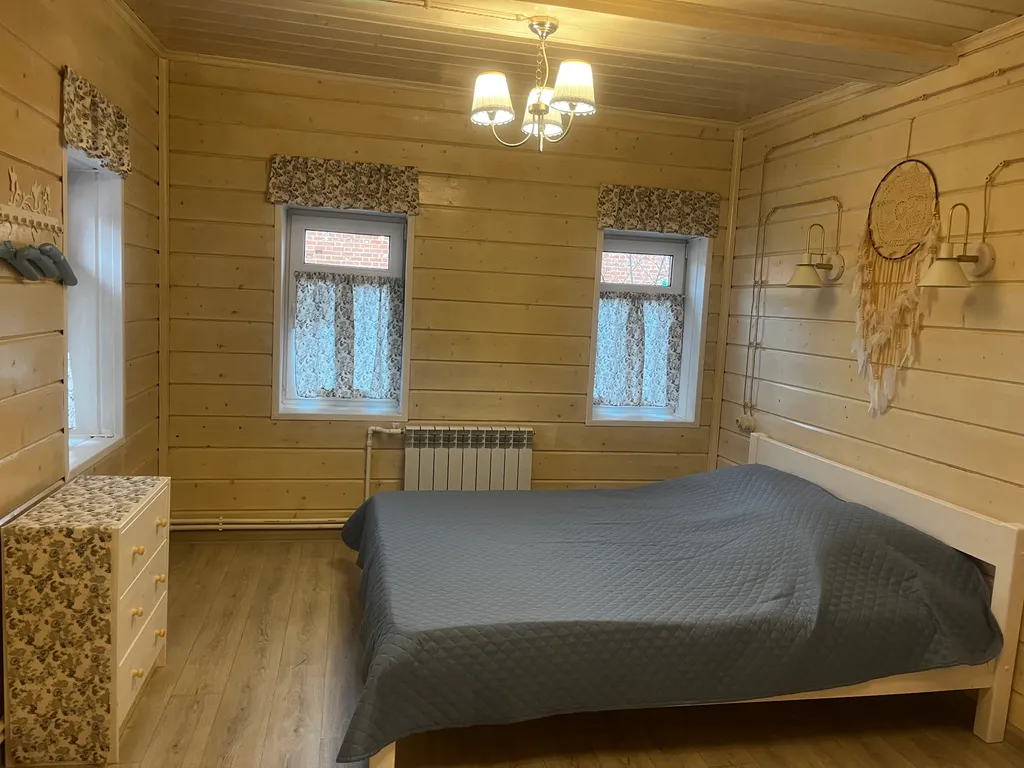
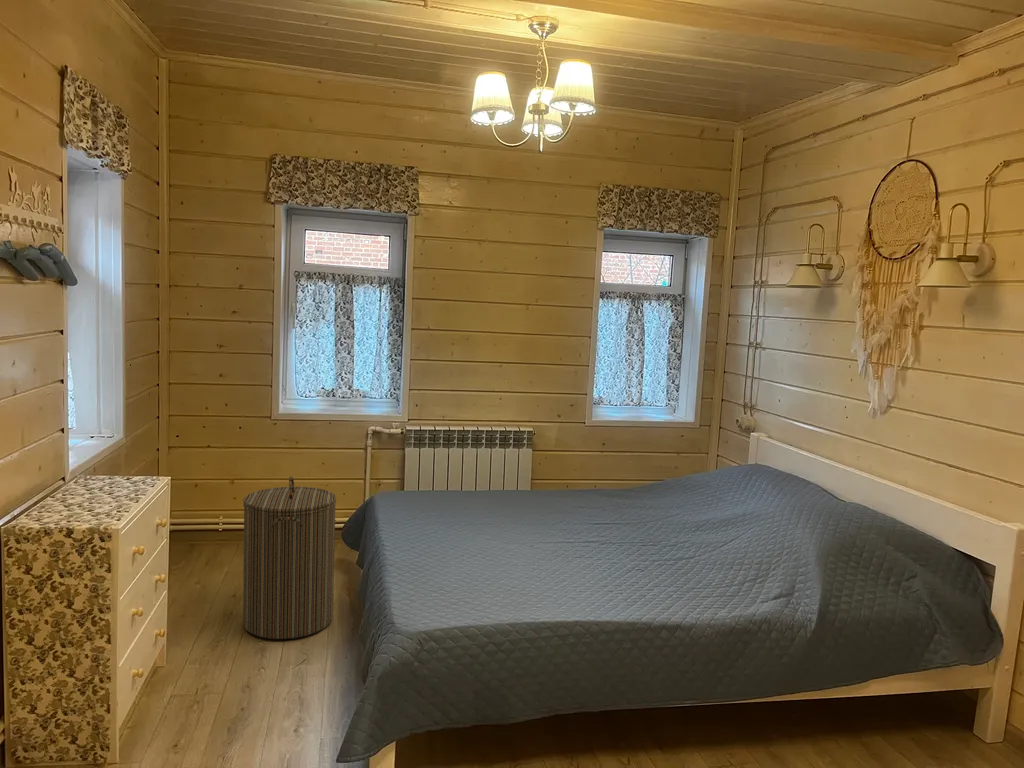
+ laundry hamper (289, 549)
